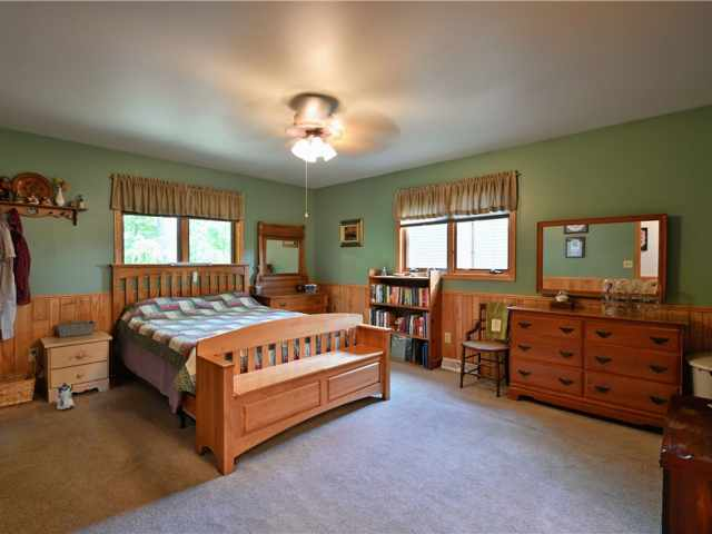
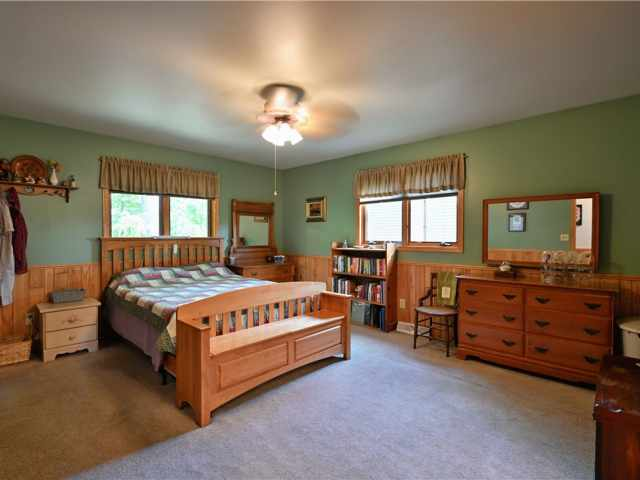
- sneaker (65, 394)
